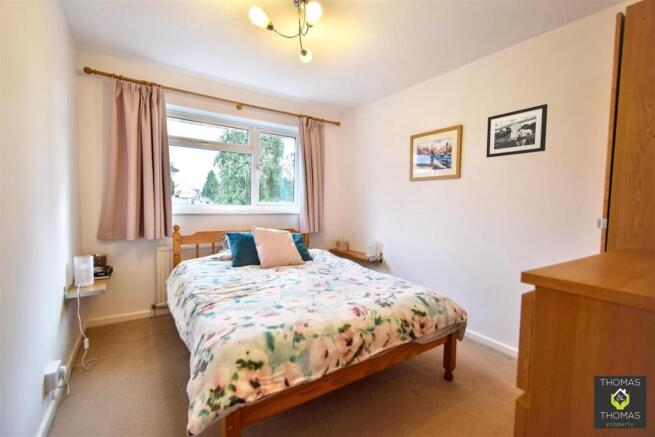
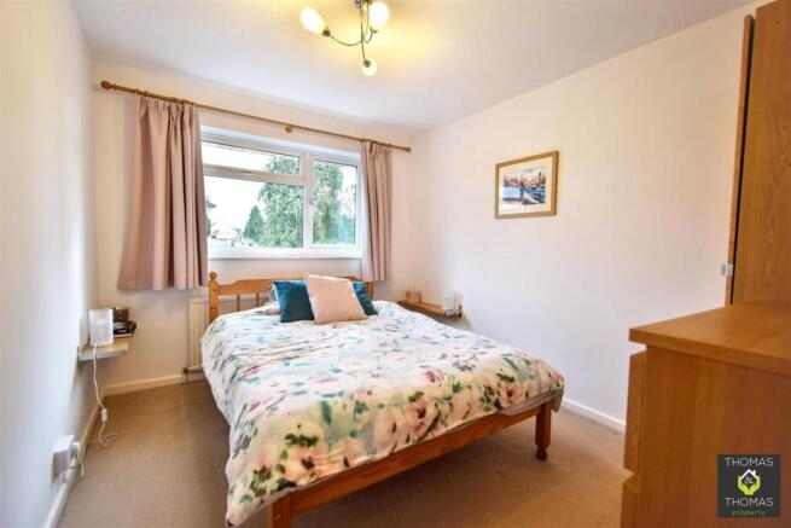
- picture frame (514, 132)
